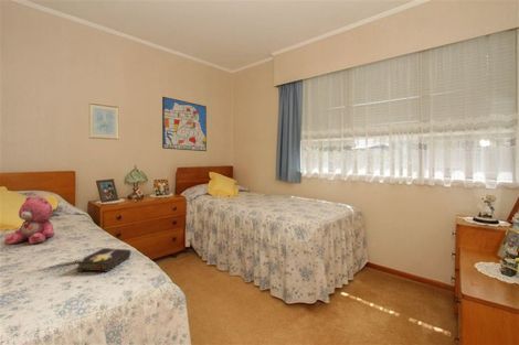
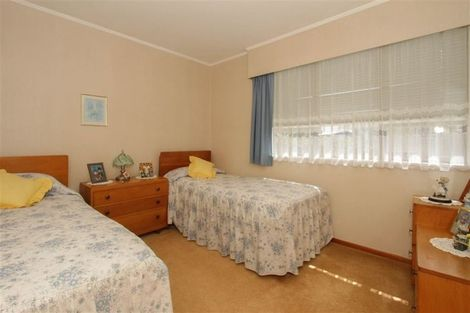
- hardback book (105, 258)
- teddy bear (33, 217)
- wall art (186, 126)
